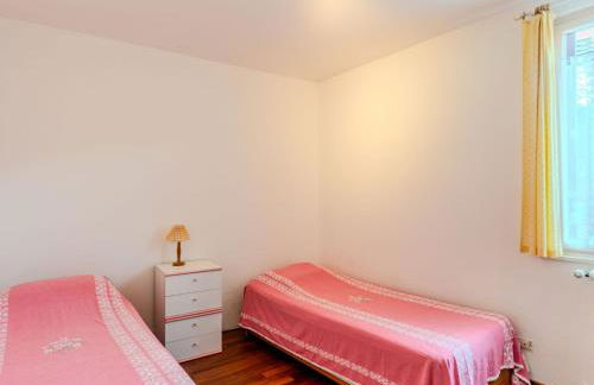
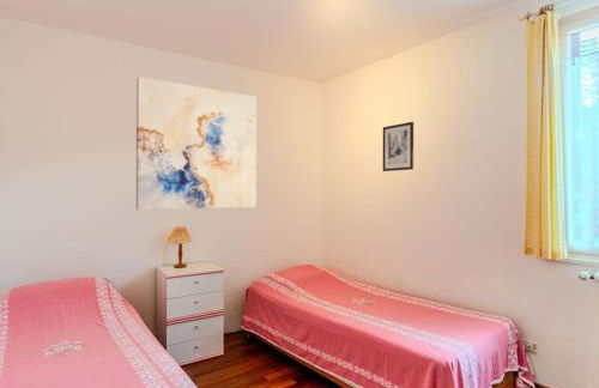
+ wall art (200, 147)
+ wall art (397, 147)
